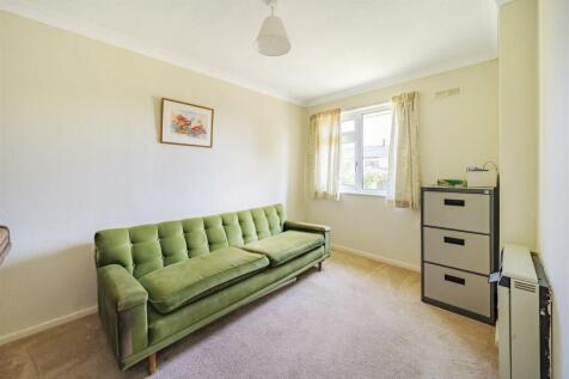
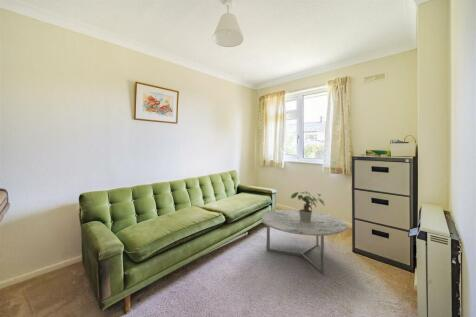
+ potted plant (309, 206)
+ coffee table (301, 234)
